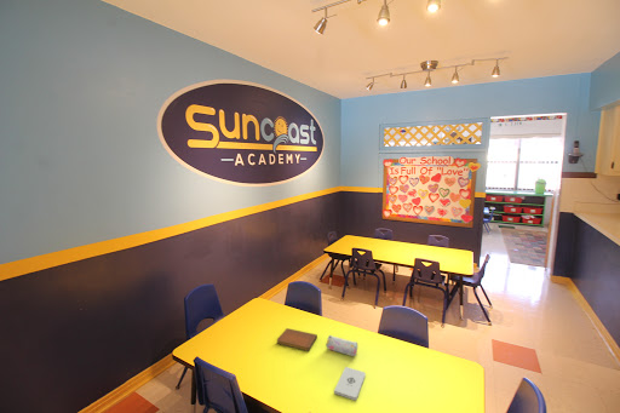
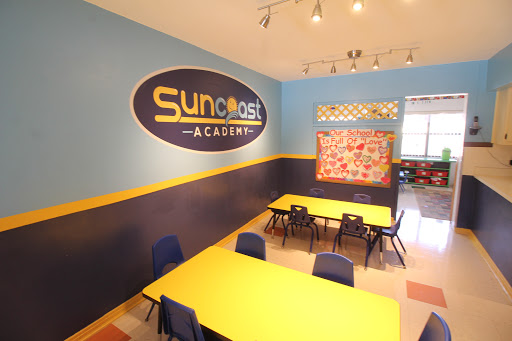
- pencil case (341, 344)
- notepad (350, 382)
- notebook (297, 338)
